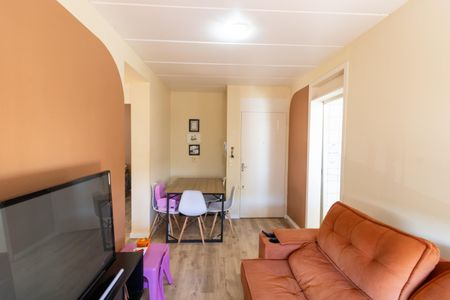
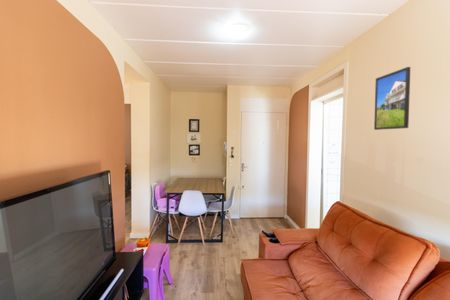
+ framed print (390, 101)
